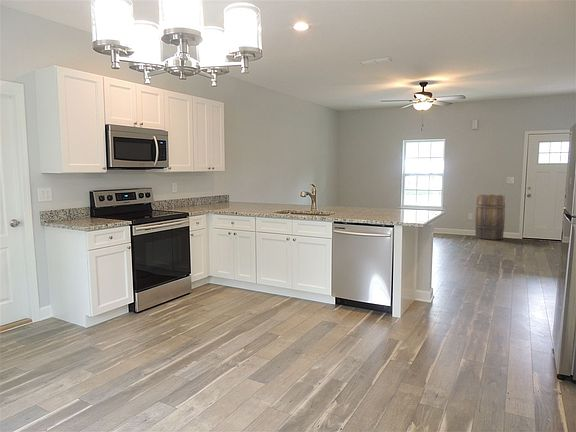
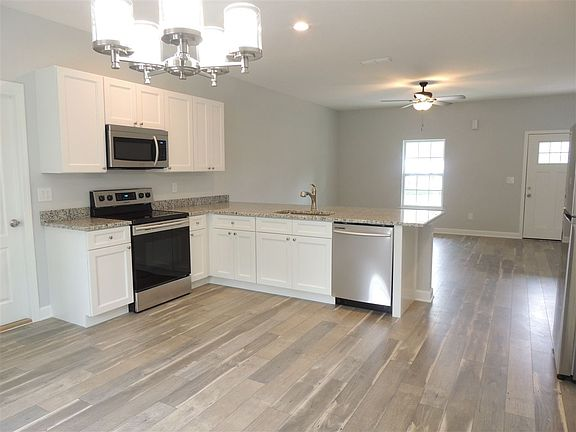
- wooden barrel (490, 216)
